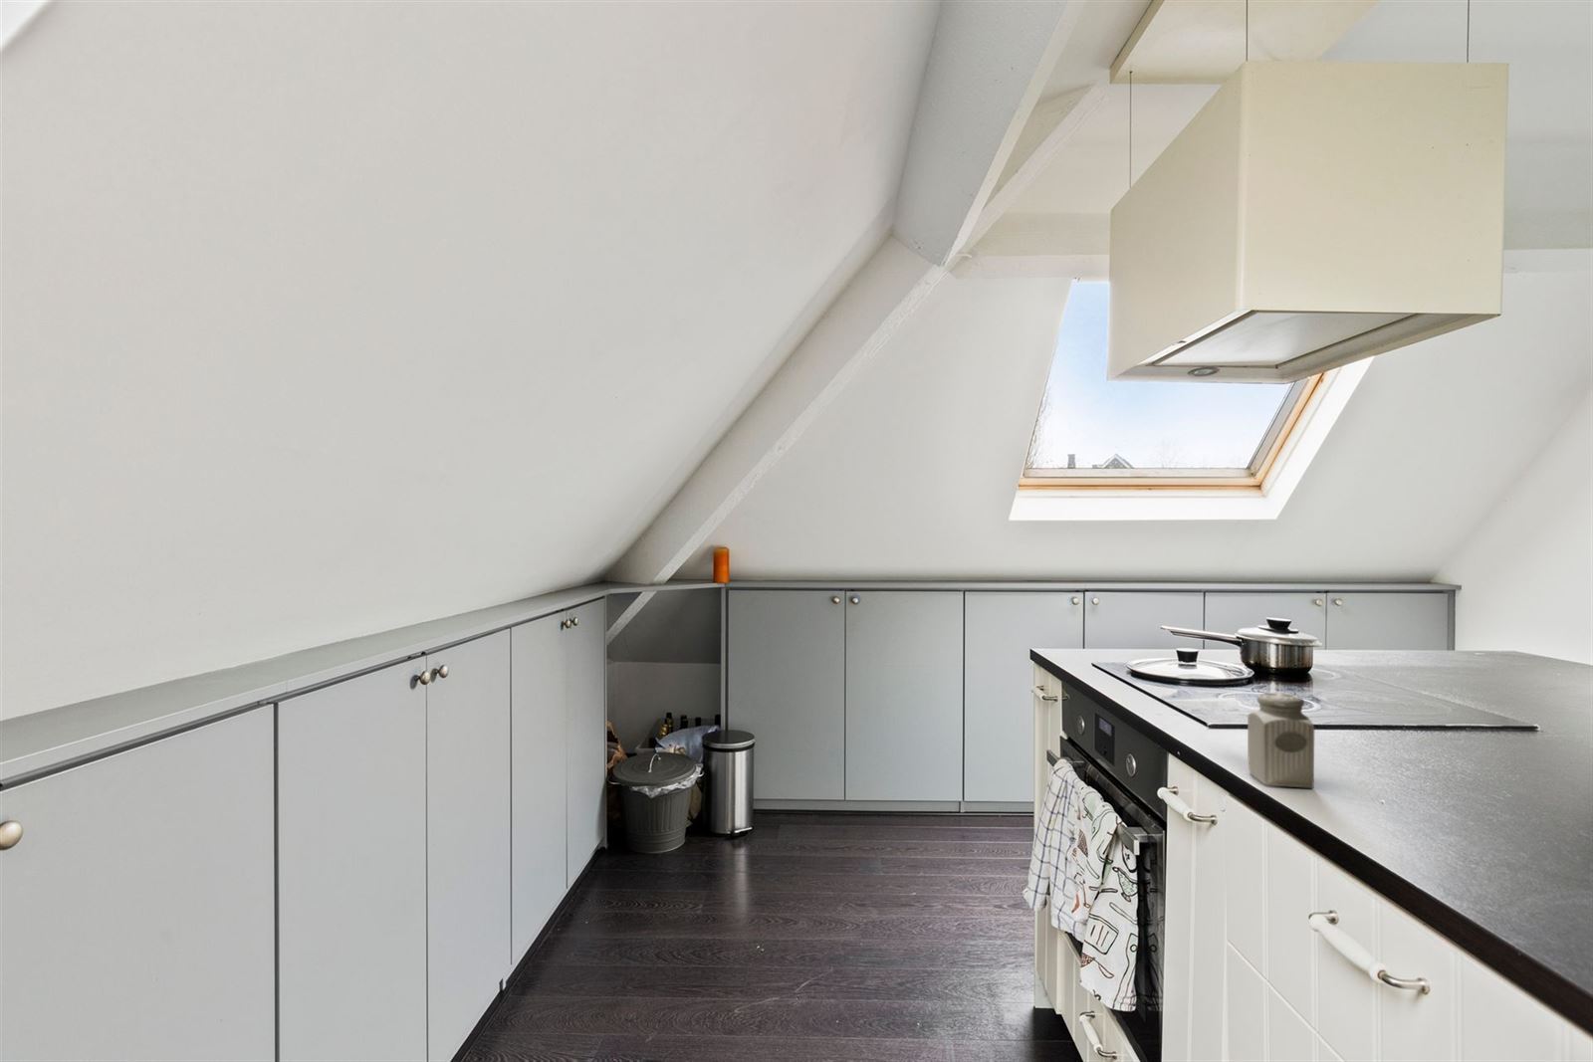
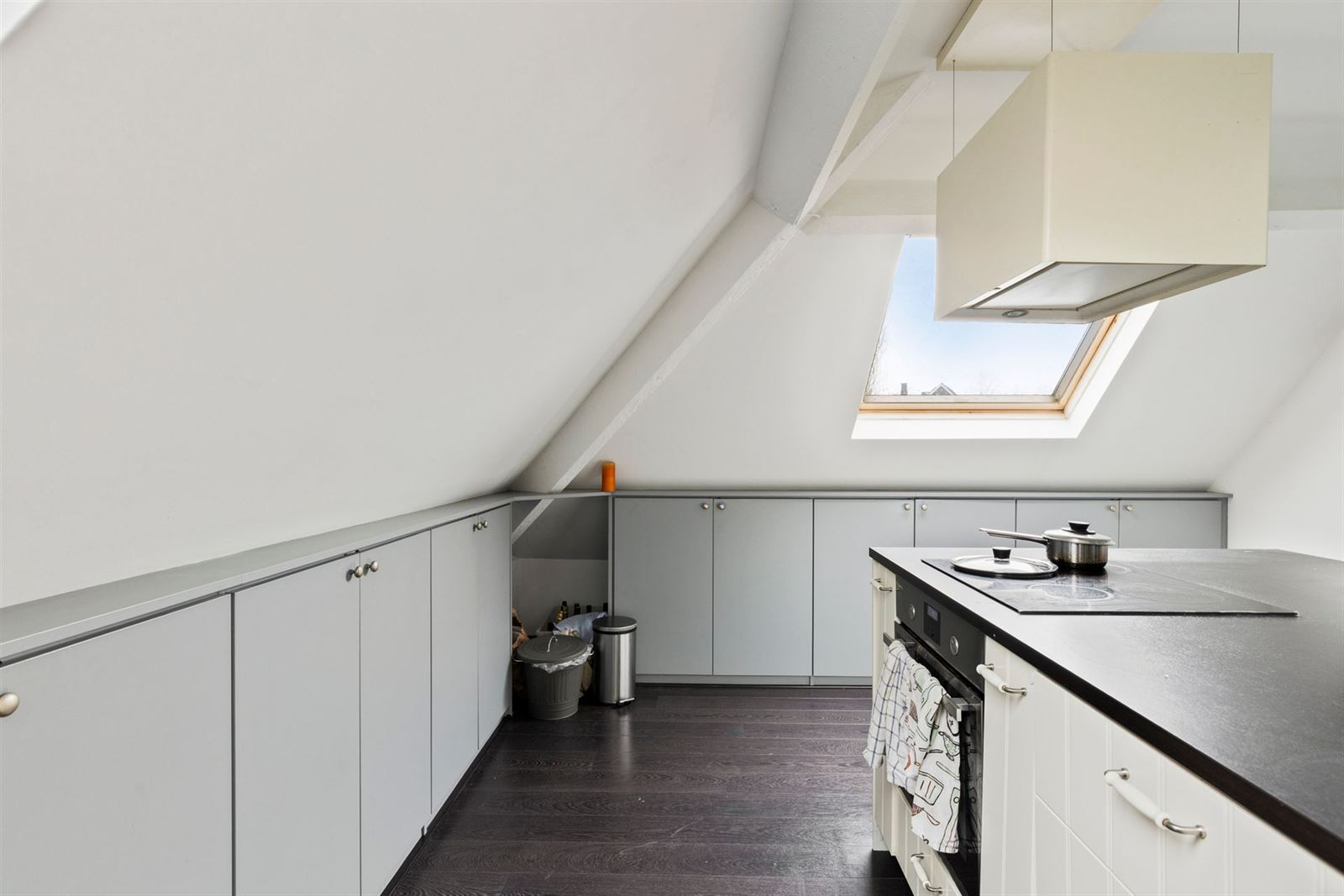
- salt shaker (1279, 736)
